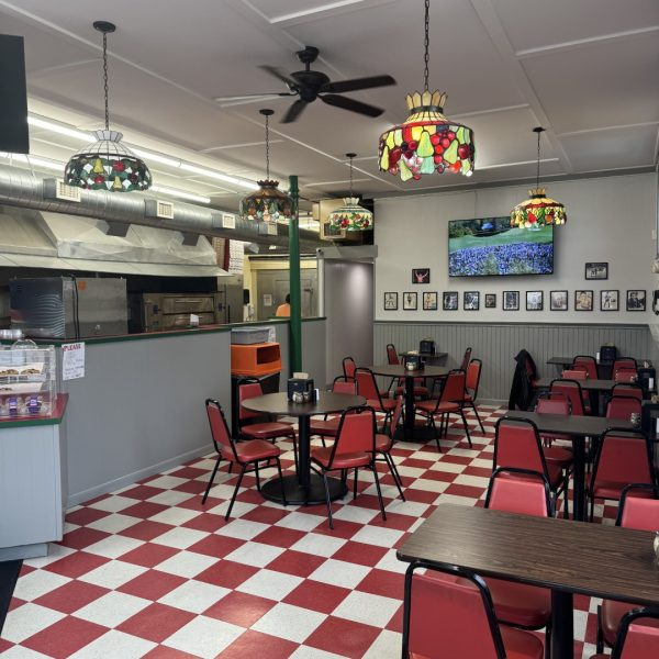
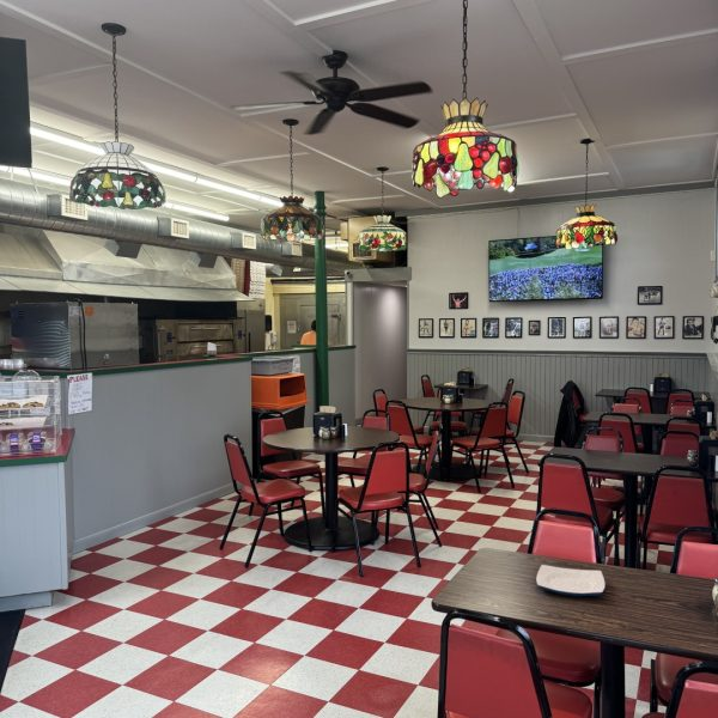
+ plate (570, 582)
